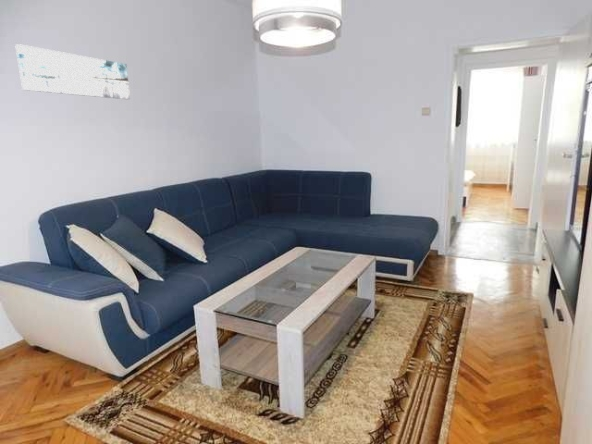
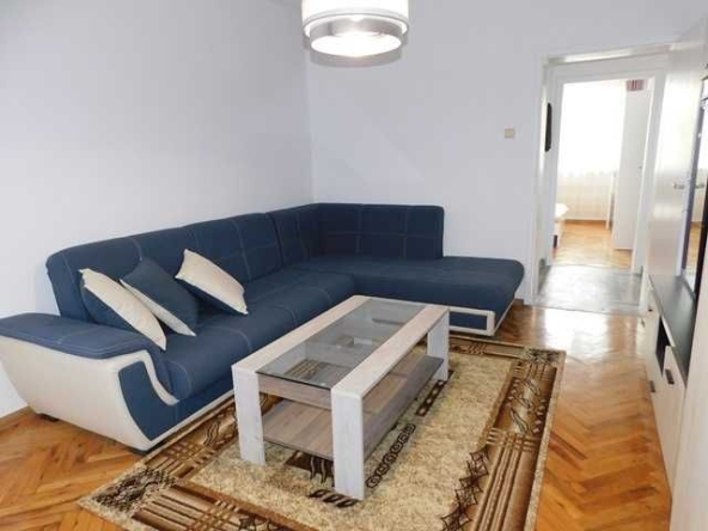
- wall art (80, 75)
